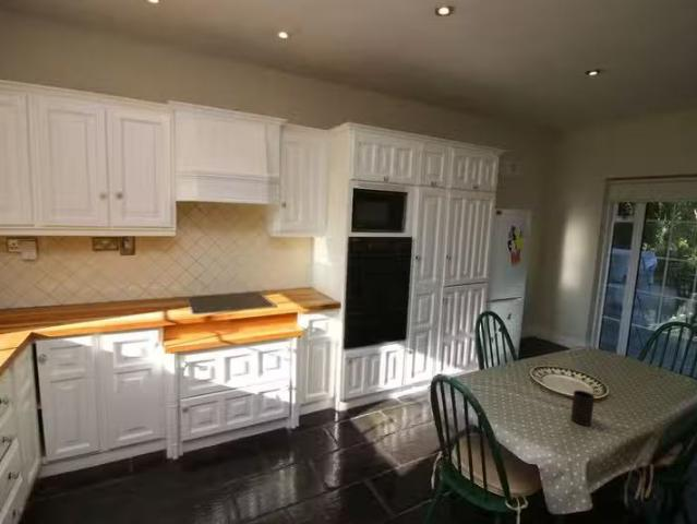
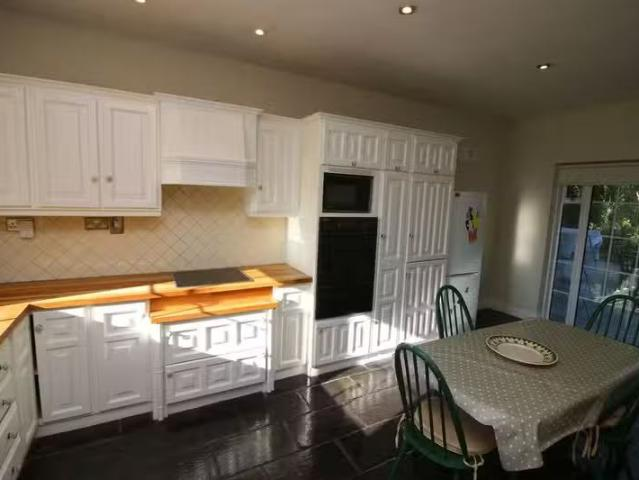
- cup (581, 407)
